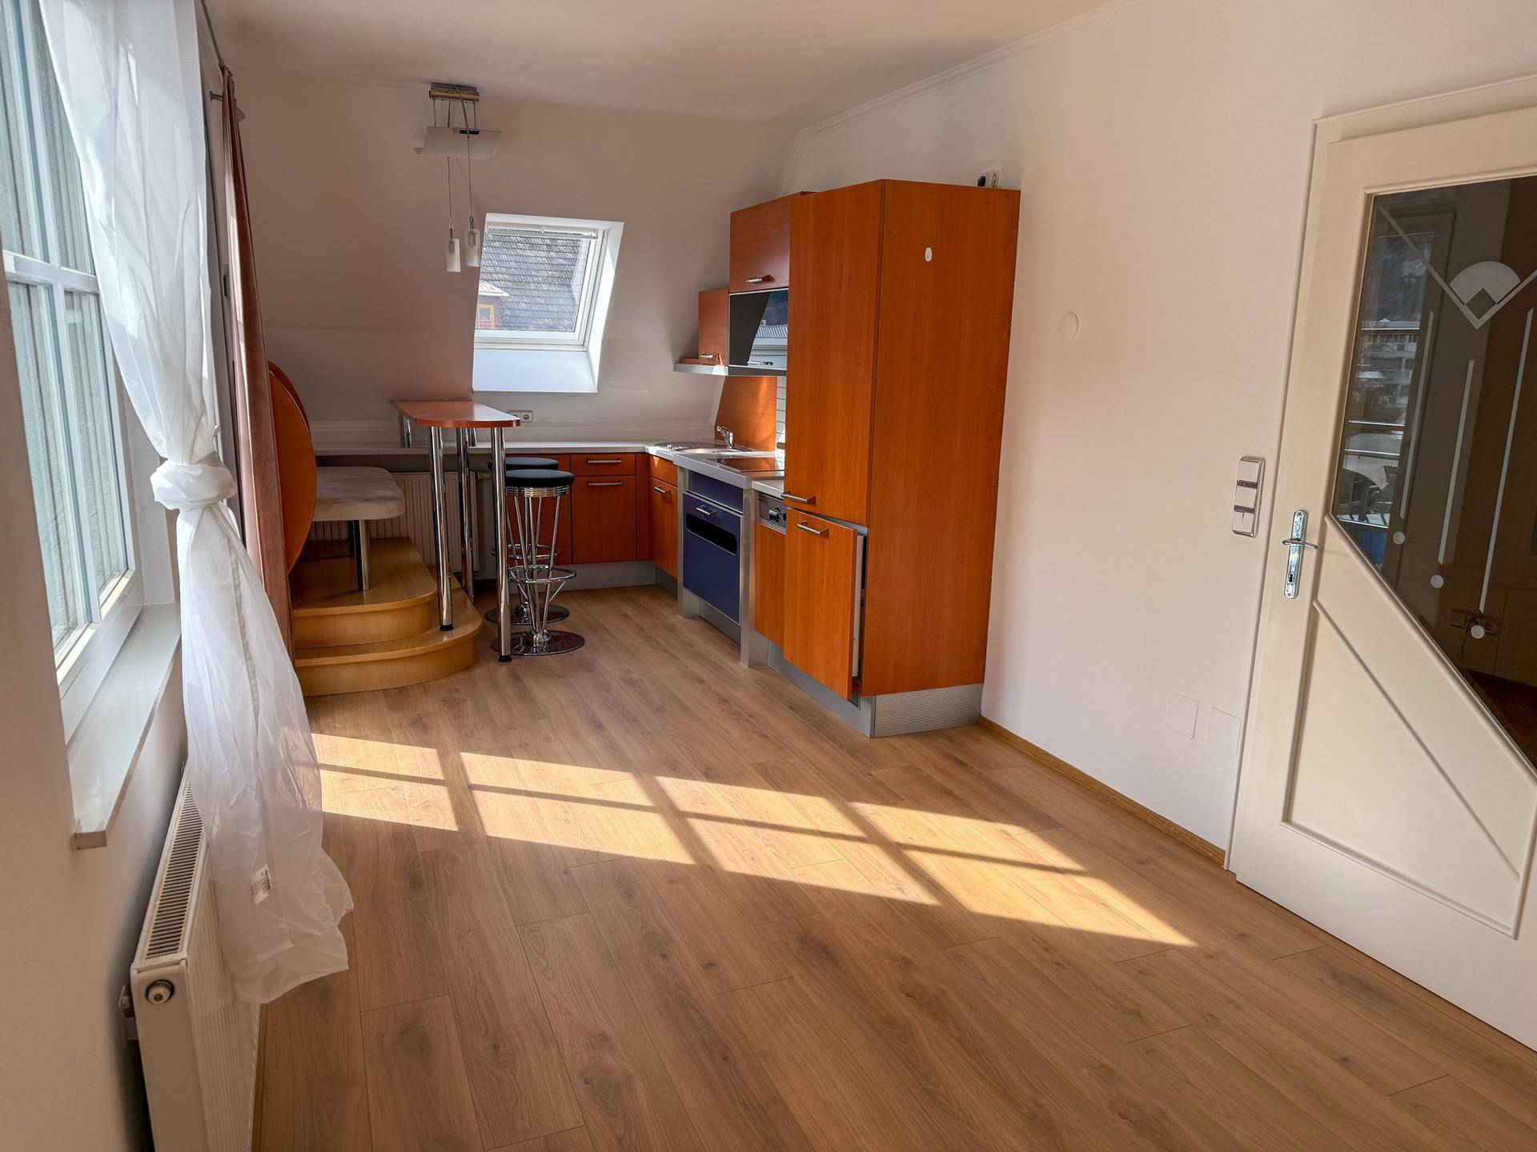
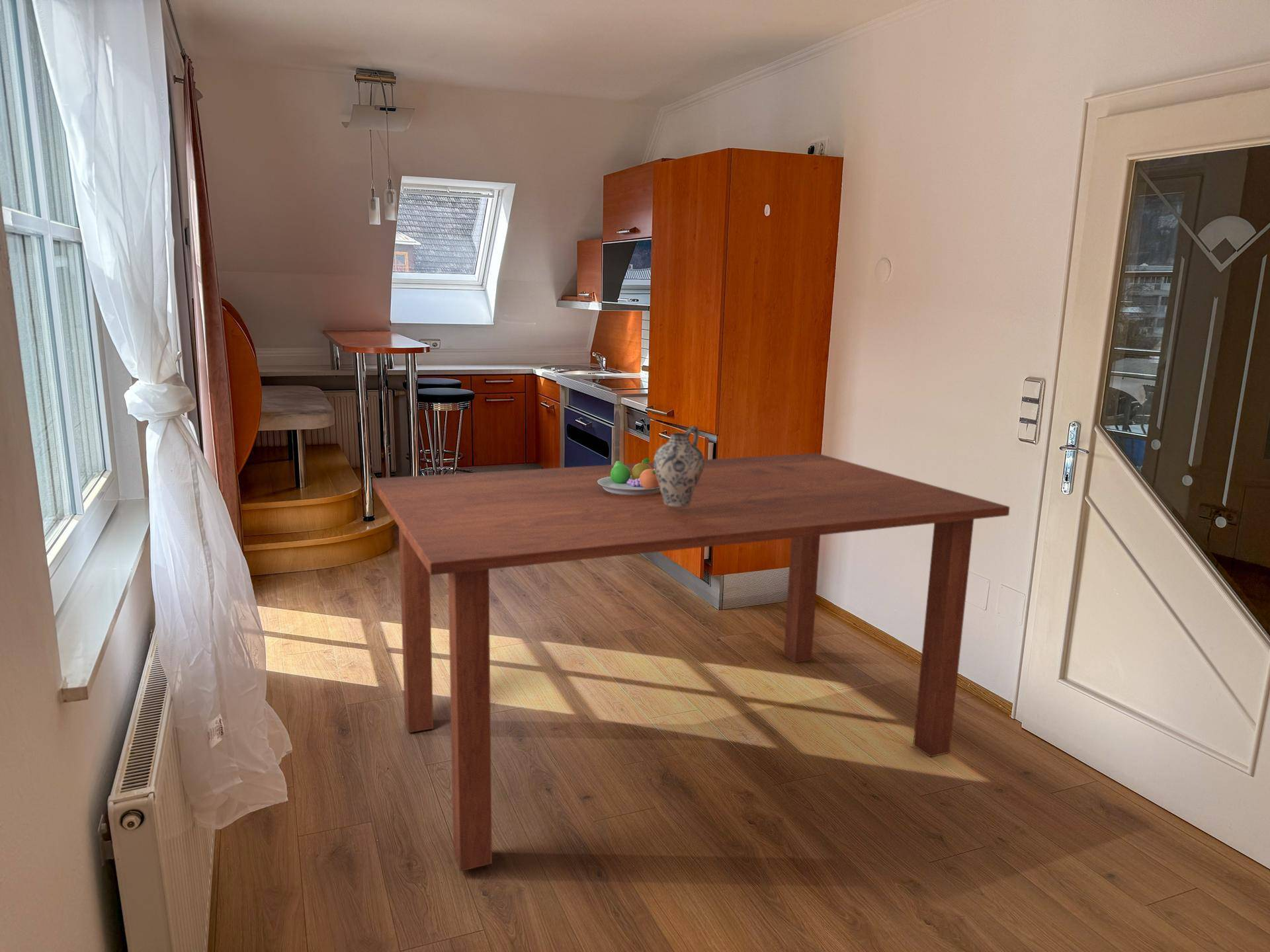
+ fruit bowl (632, 474)
+ dining table (672, 550)
+ ceramic jug (683, 470)
